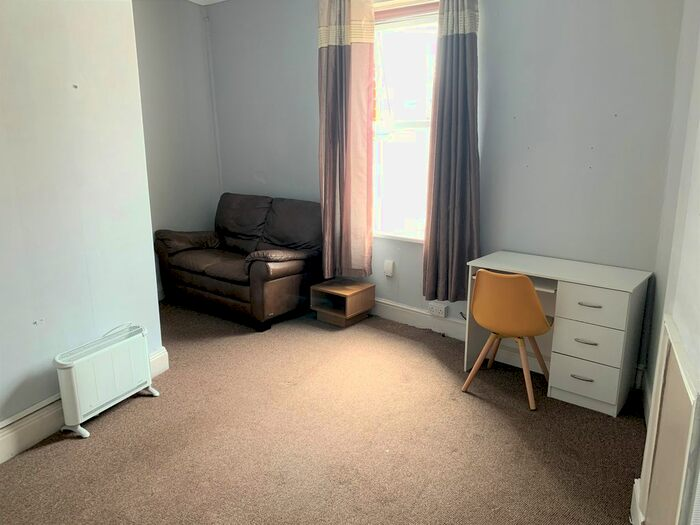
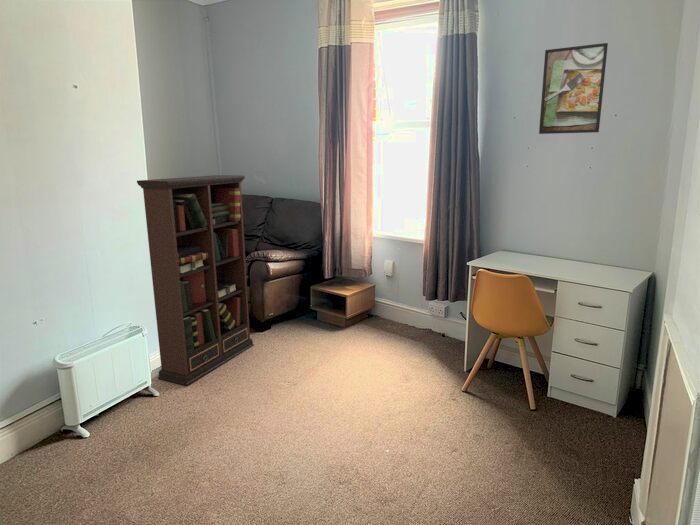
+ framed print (571, 90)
+ bookcase (203, 273)
